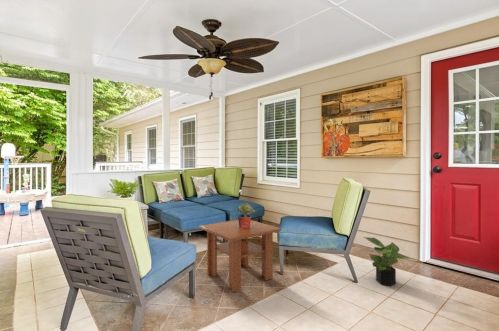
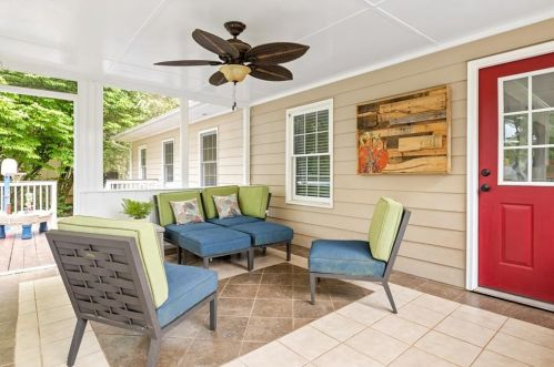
- potted plant (384, 260)
- potted plant (246, 214)
- coffee table (239, 251)
